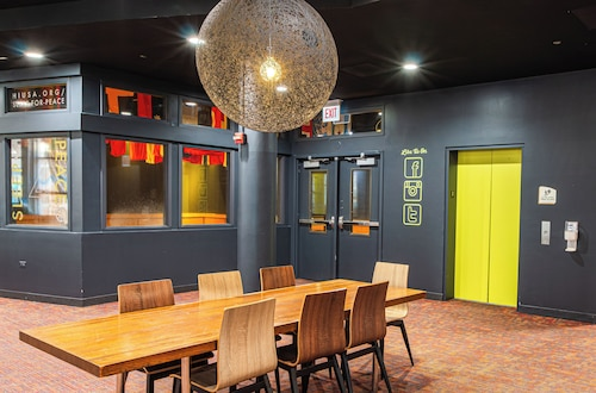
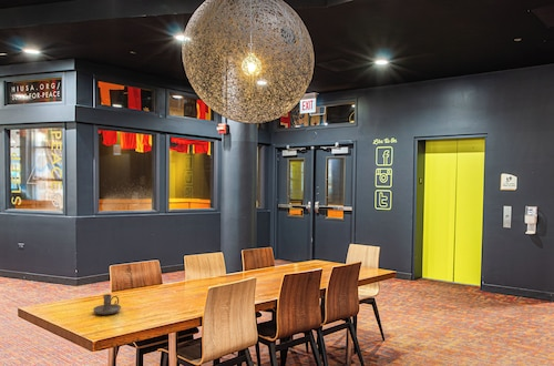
+ candle holder (109, 303)
